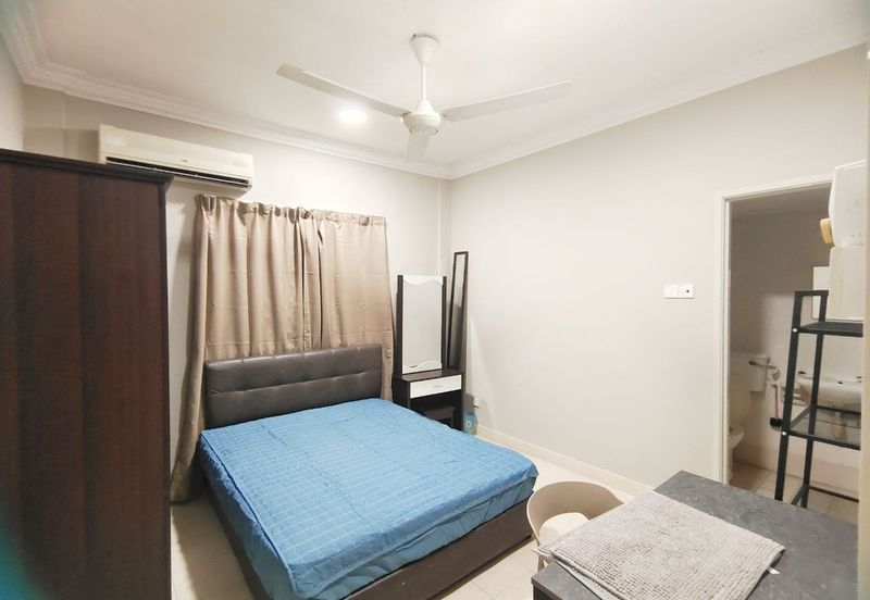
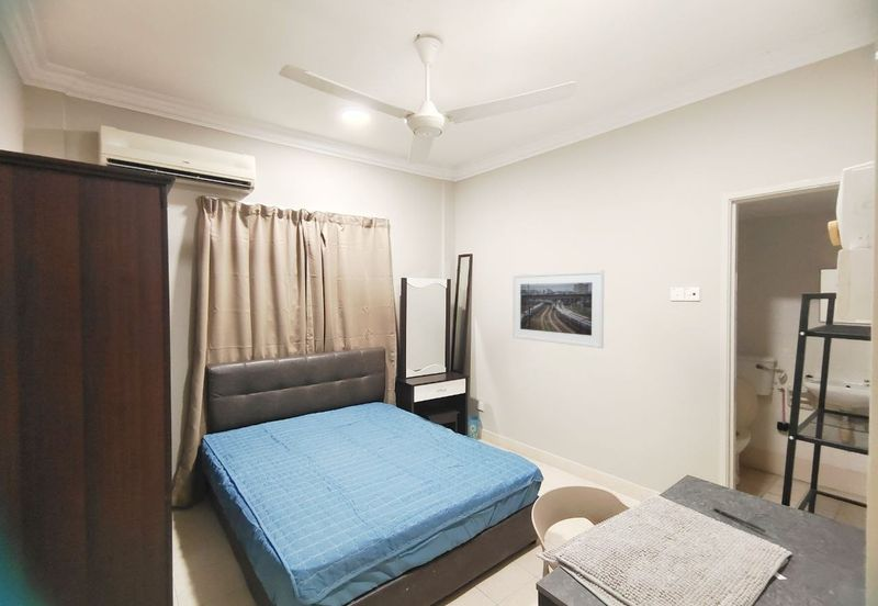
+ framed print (553, 307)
+ pen (736, 518)
